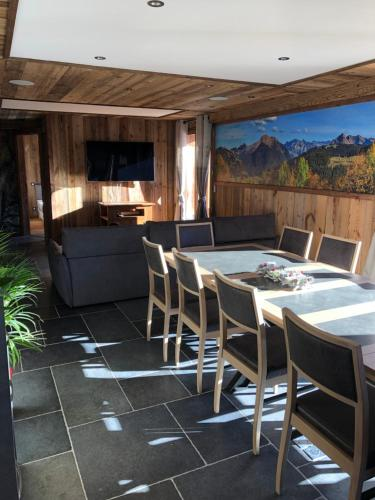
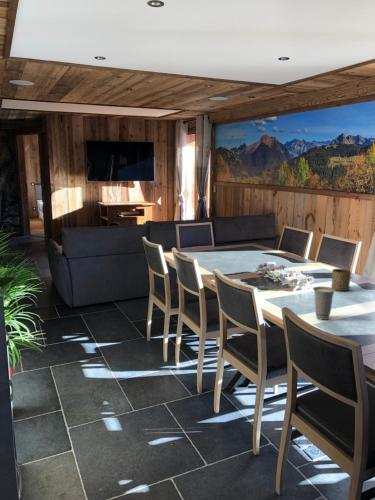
+ cup (323, 303)
+ cup (341, 279)
